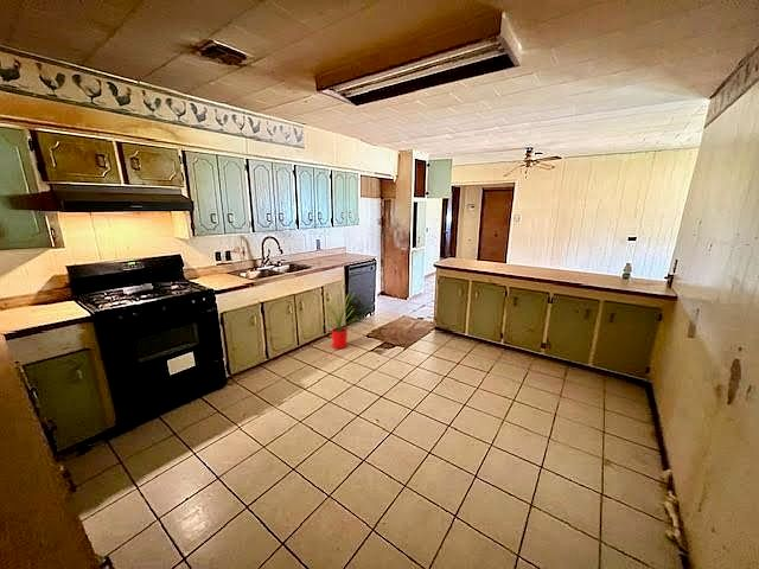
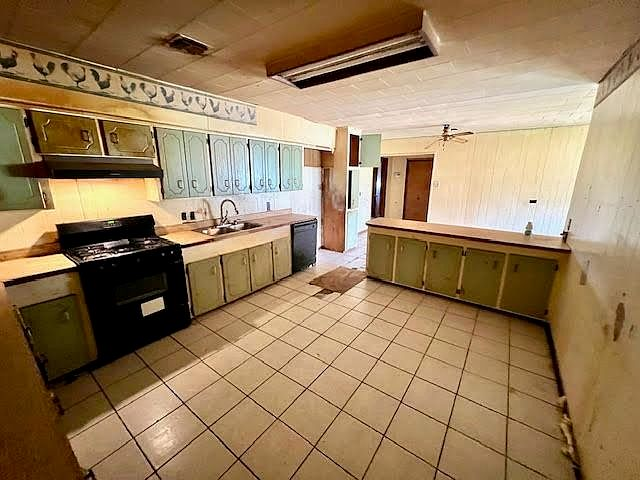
- house plant (338, 319)
